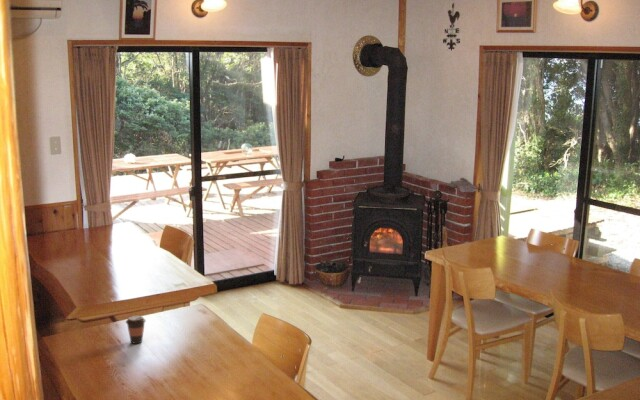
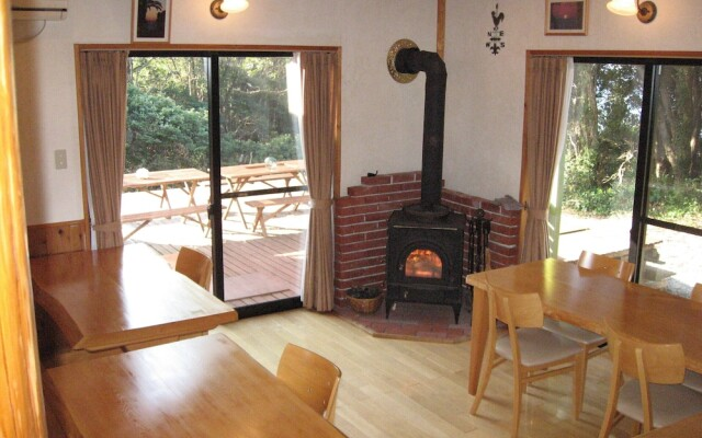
- coffee cup (136, 329)
